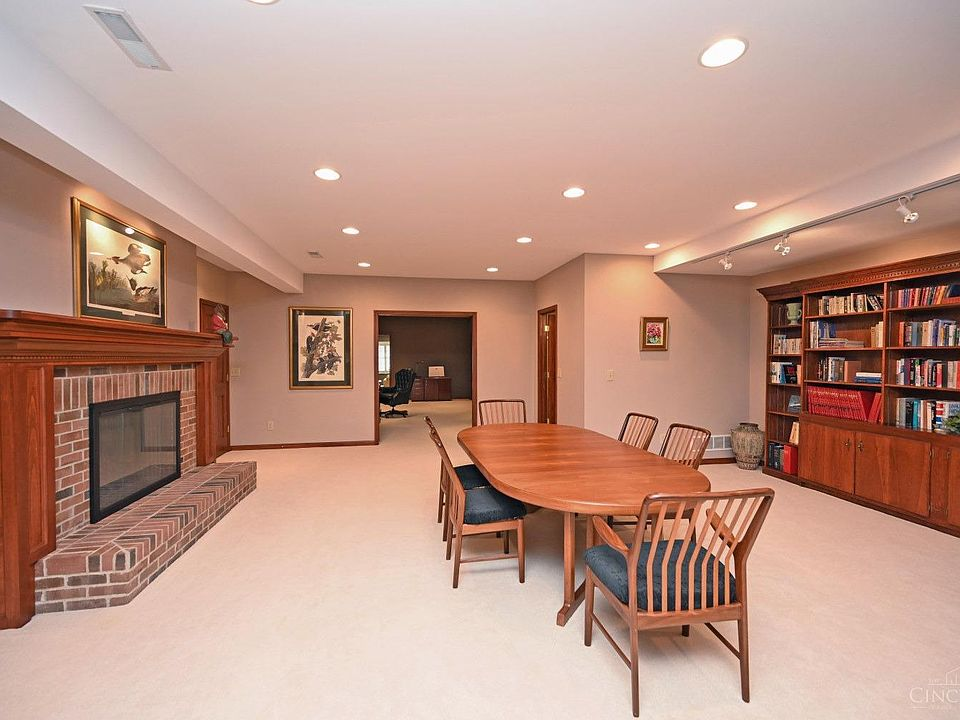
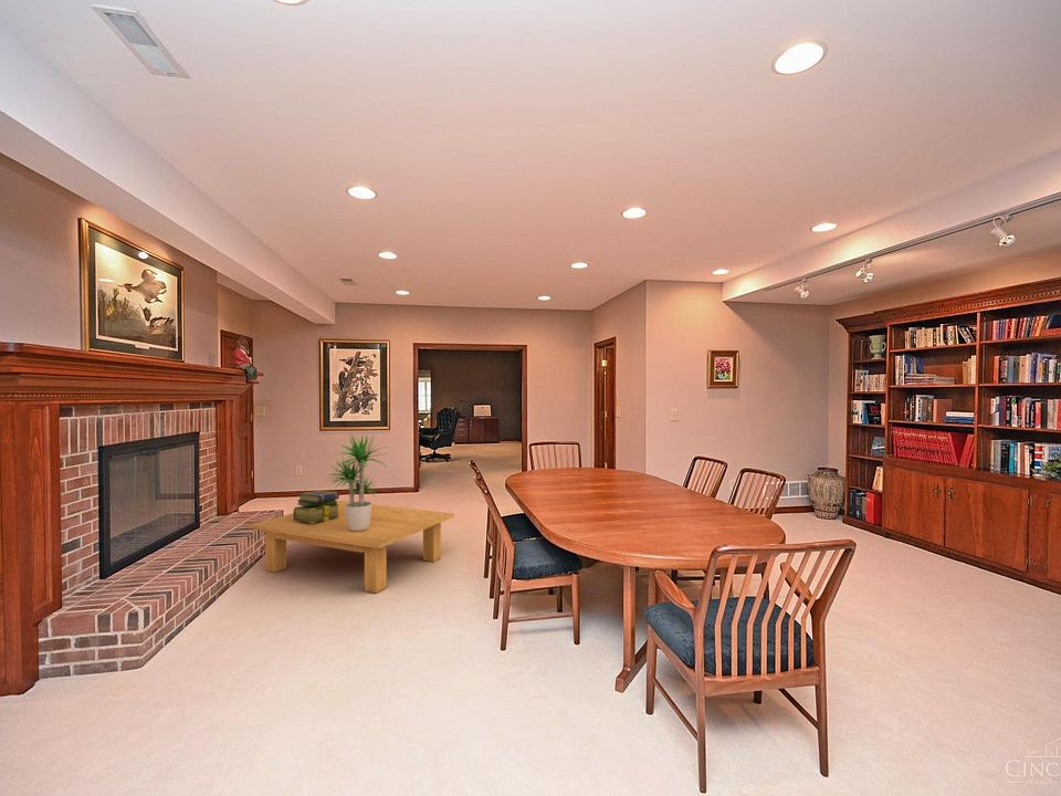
+ potted plant (357, 481)
+ stack of books (317, 505)
+ coffee table (356, 541)
